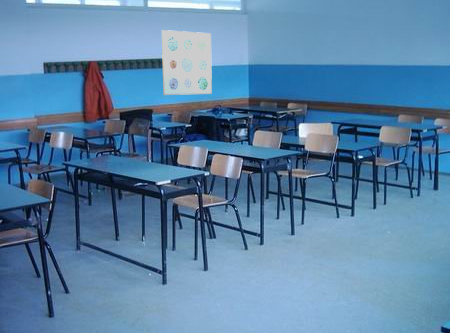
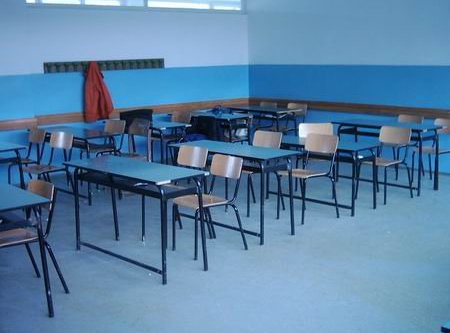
- wall art (187, 63)
